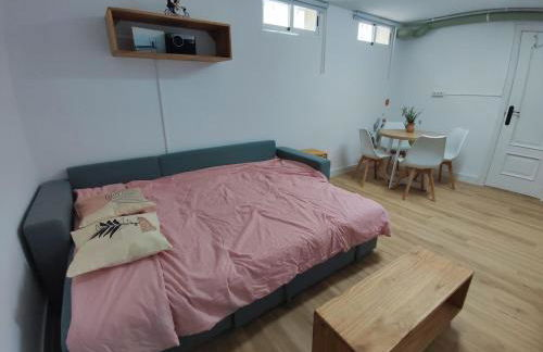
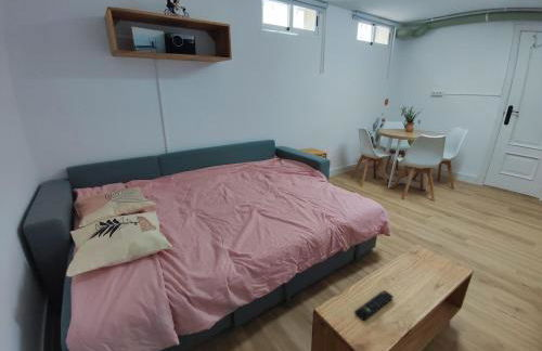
+ remote control (374, 304)
